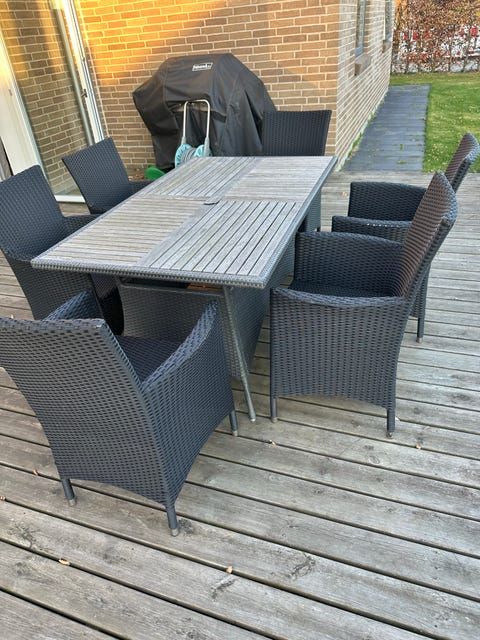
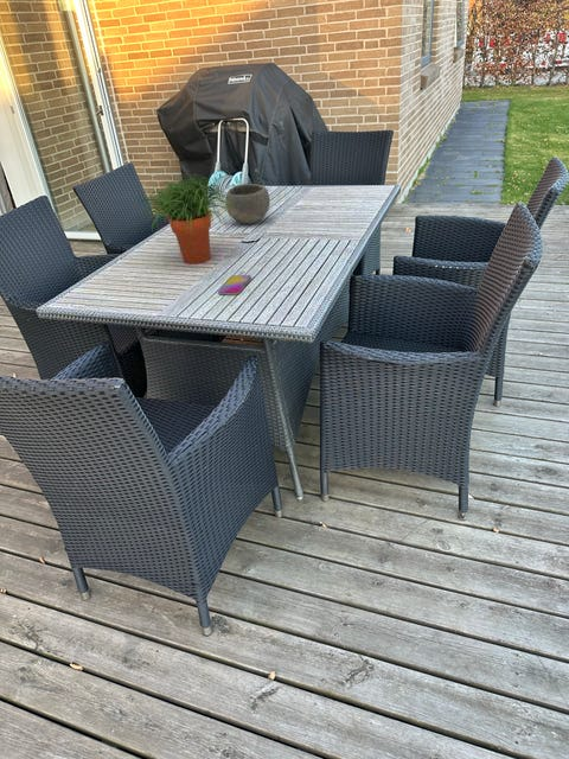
+ potted plant (191, 219)
+ bowl (248, 204)
+ smartphone (235, 285)
